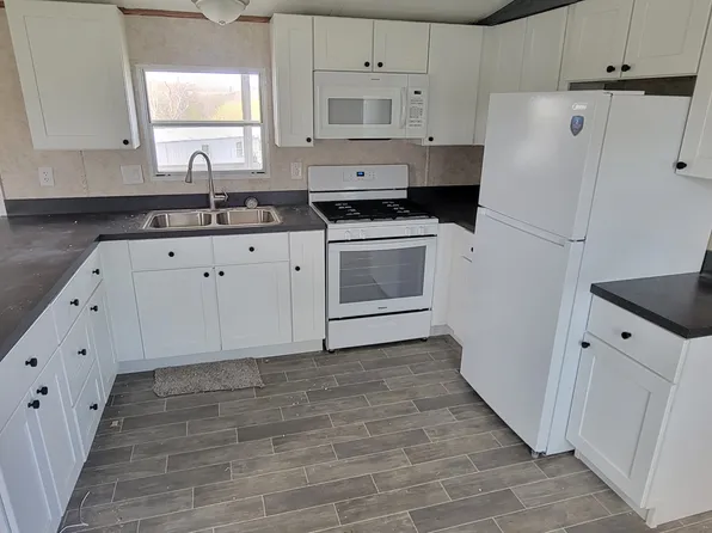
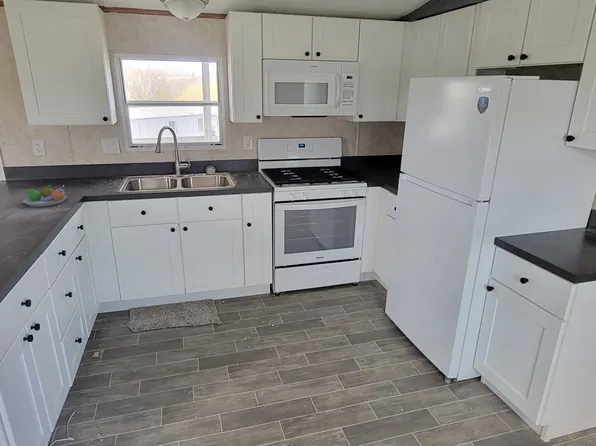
+ fruit bowl (44, 194)
